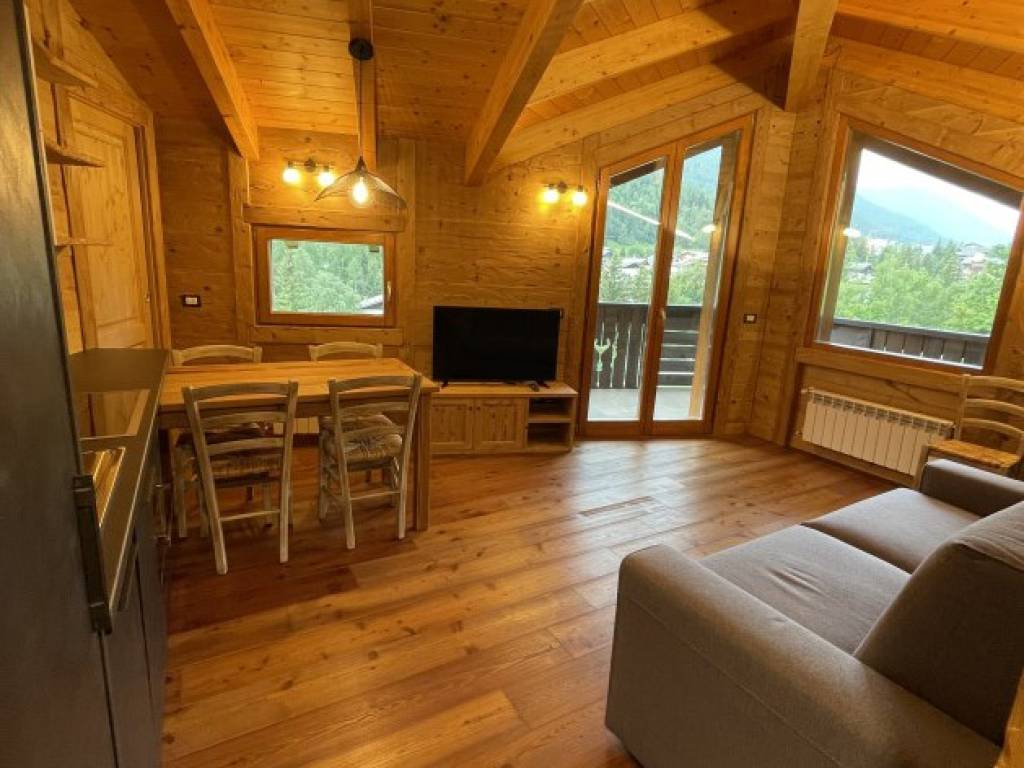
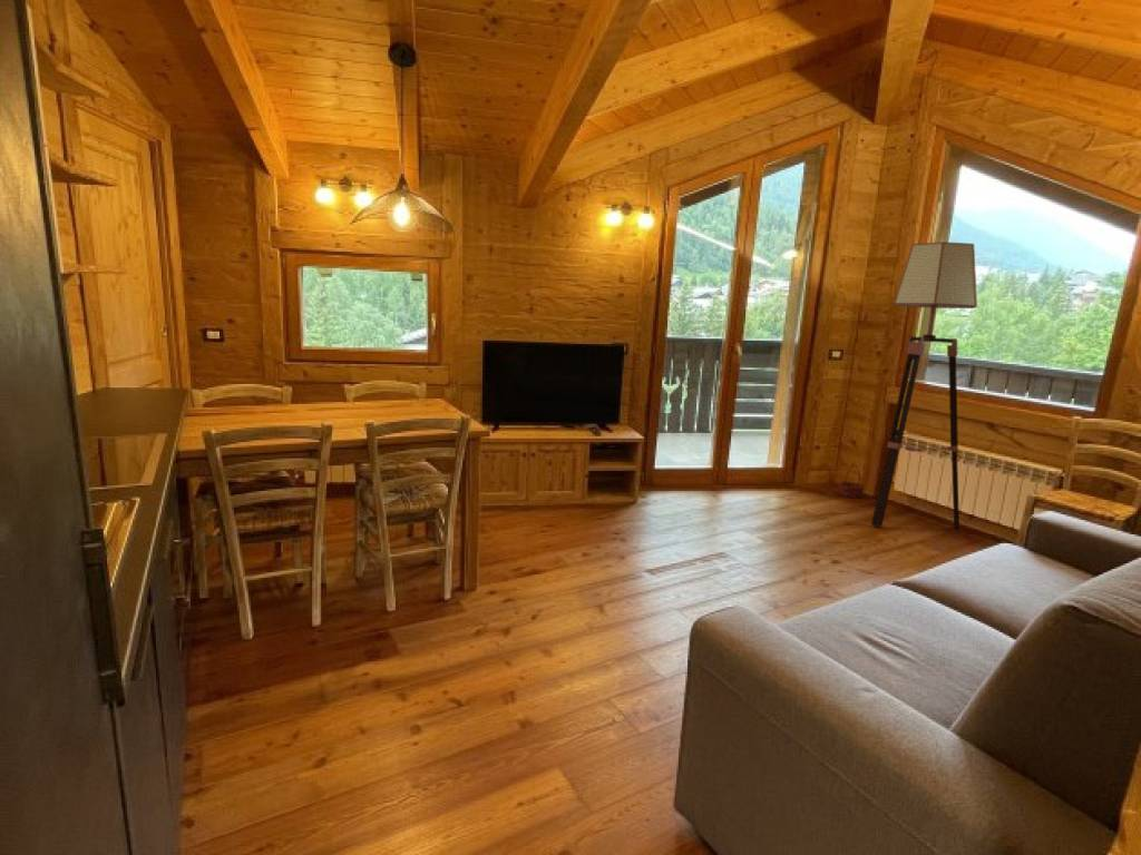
+ floor lamp (914, 384)
+ basket (852, 482)
